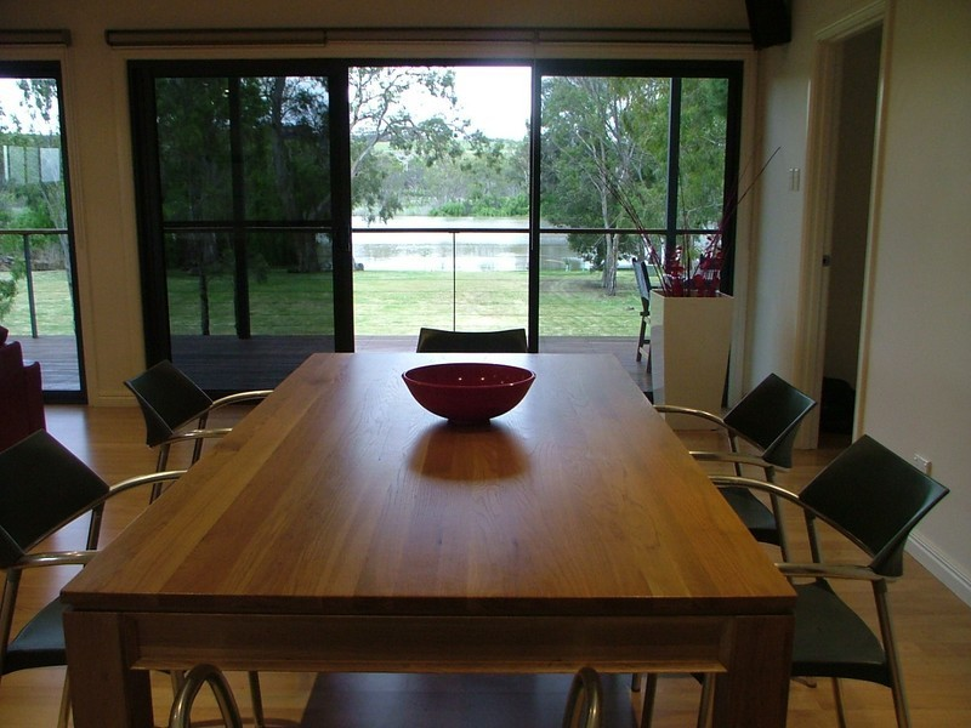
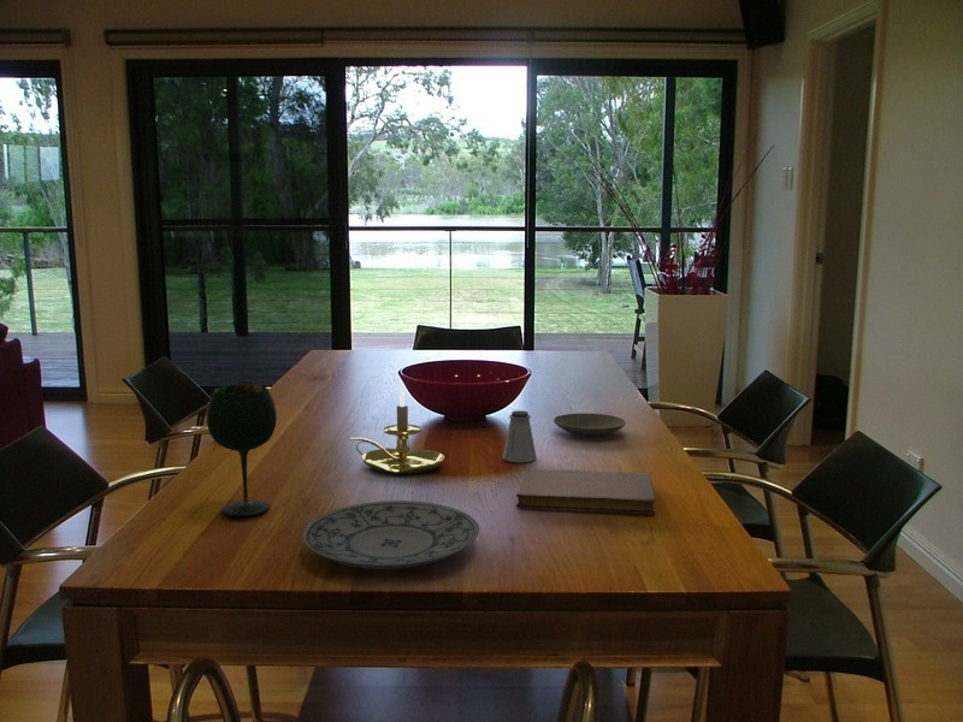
+ plate (589, 426)
+ saltshaker (519, 434)
+ wine glass (243, 449)
+ candle holder (396, 425)
+ notebook (585, 489)
+ plate (391, 538)
